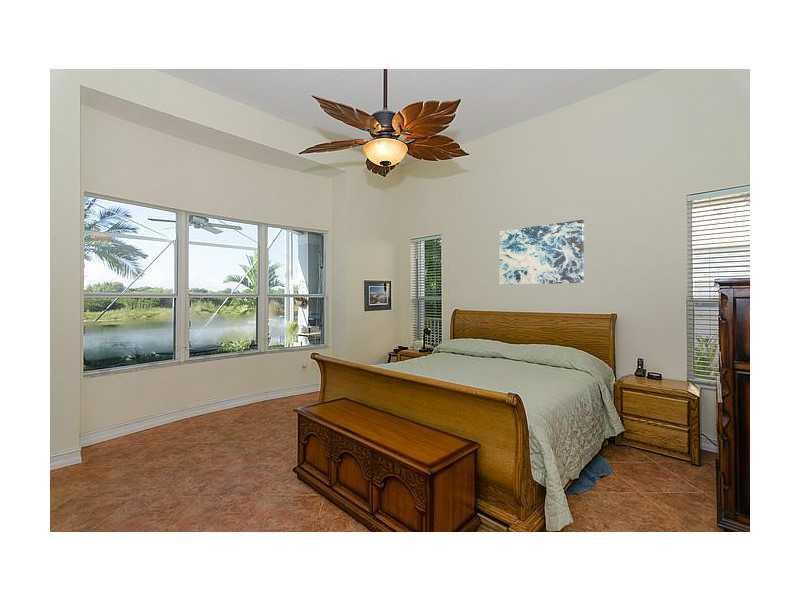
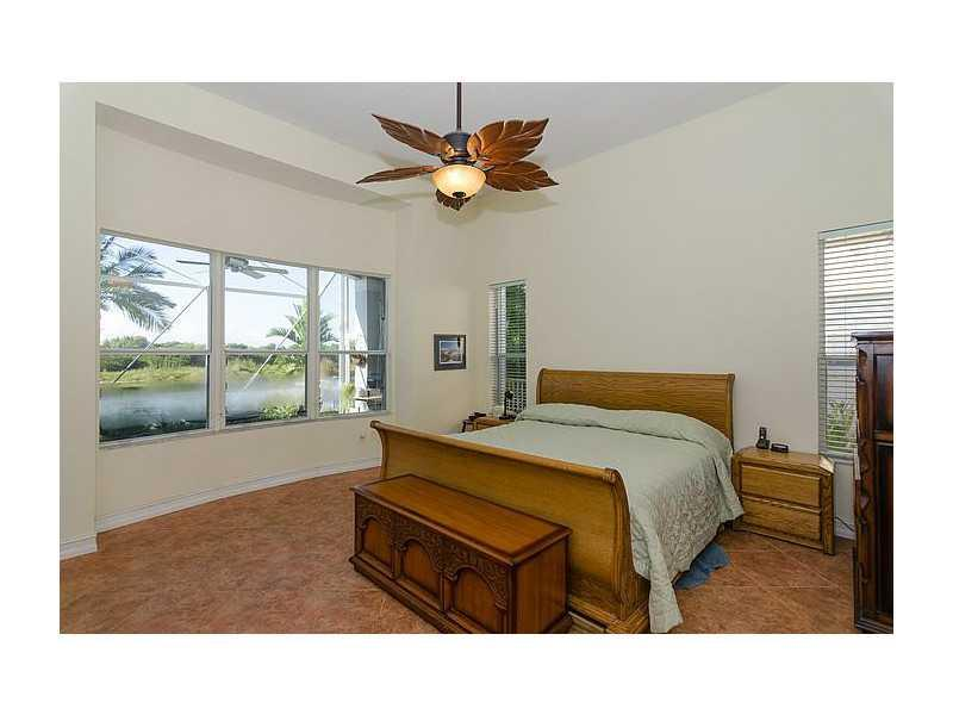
- wall art (538, 255)
